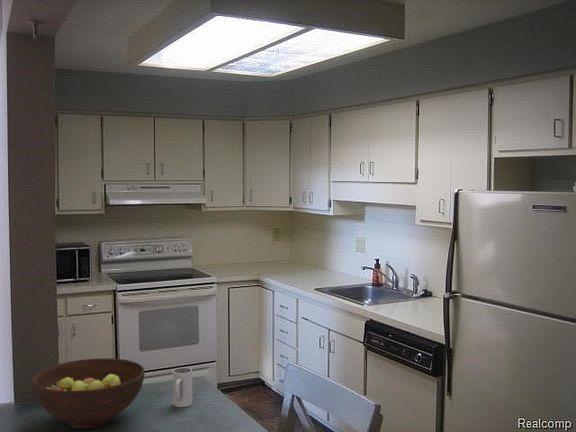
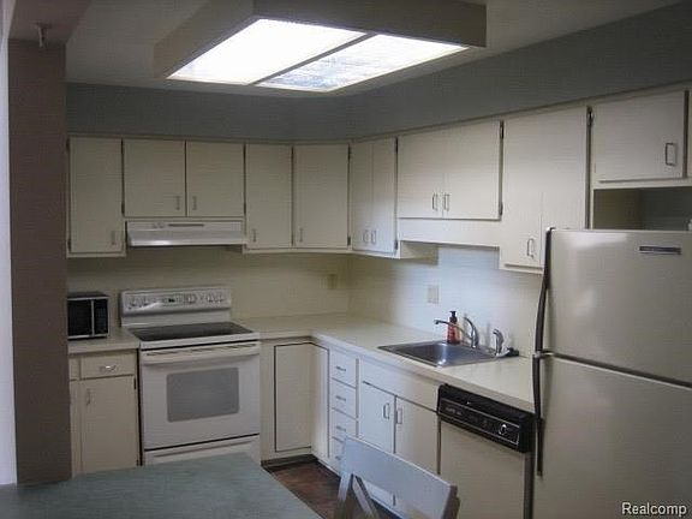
- mug (181, 388)
- fruit bowl (90, 397)
